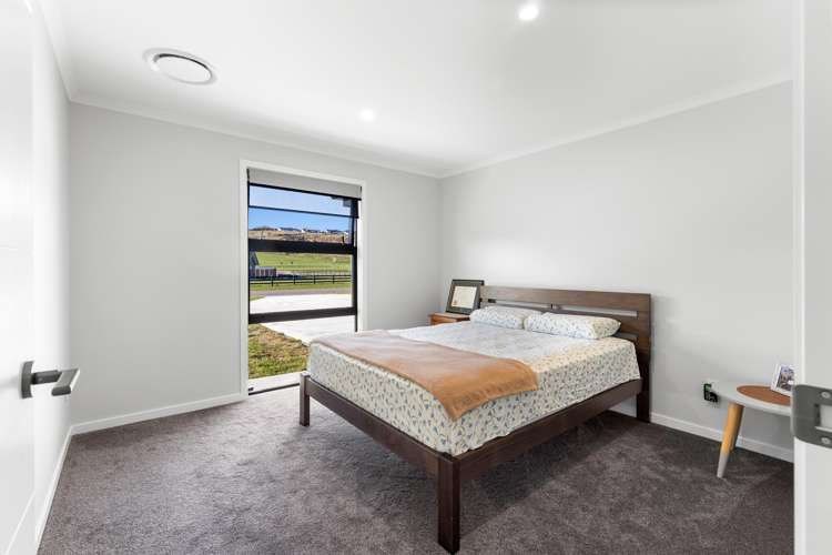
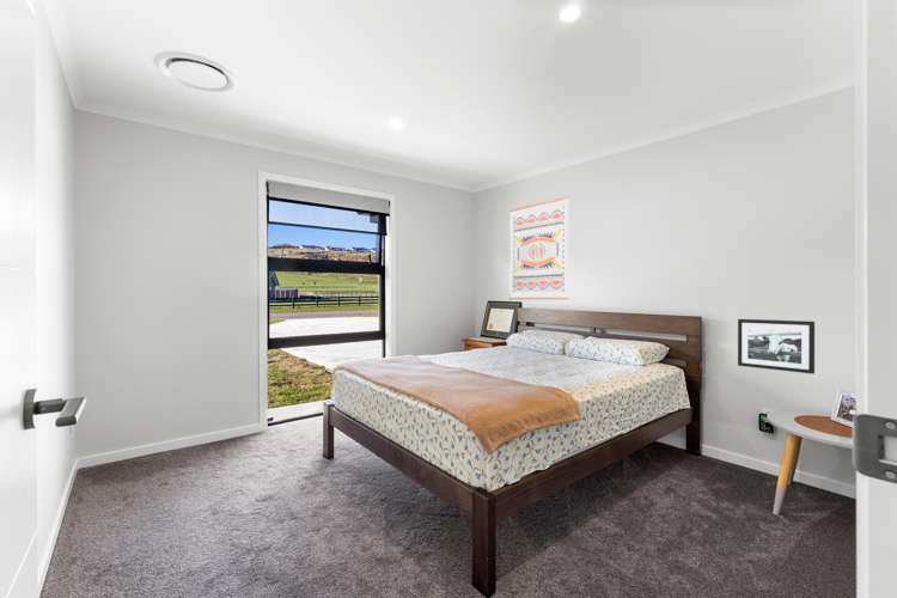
+ wall art (537, 251)
+ picture frame (774, 344)
